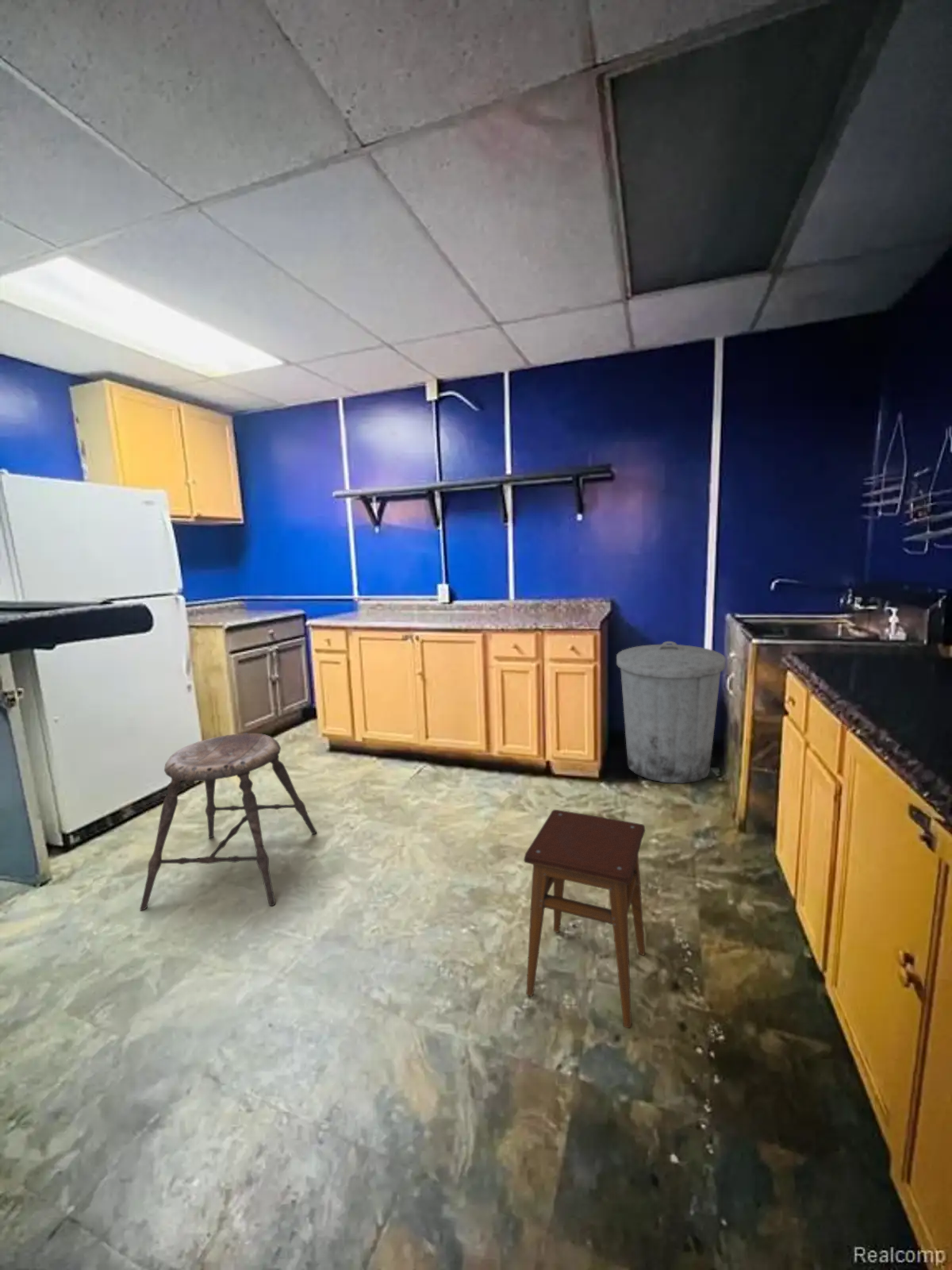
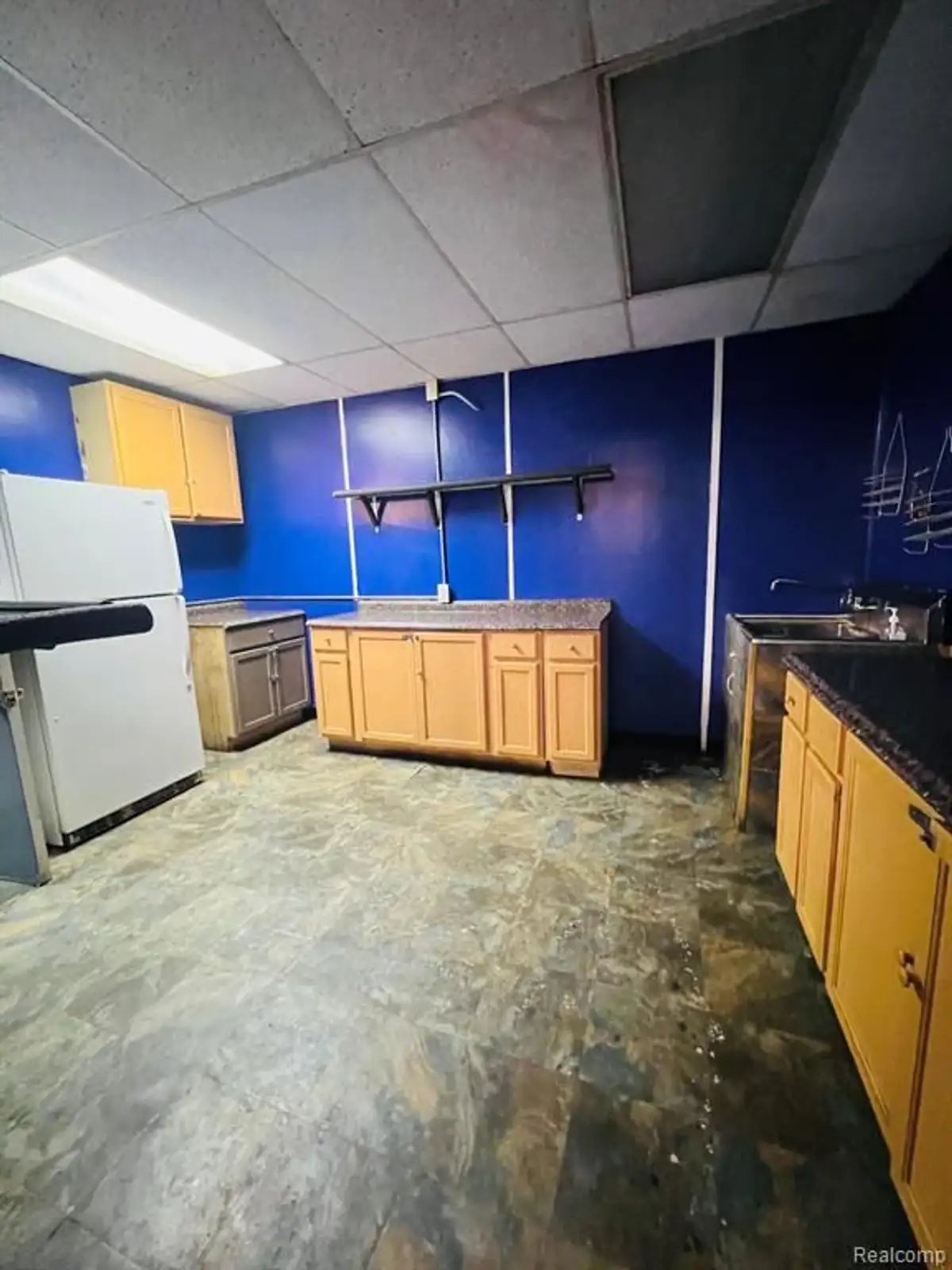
- trash can (668, 706)
- stool (587, 906)
- stool (231, 808)
